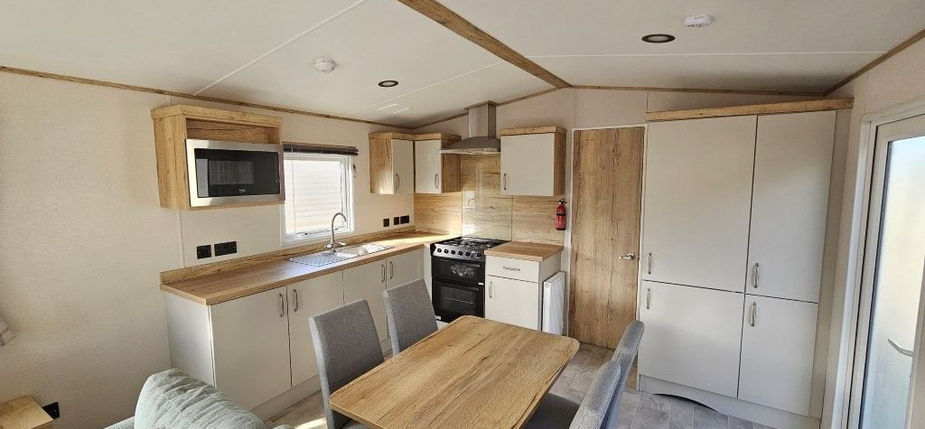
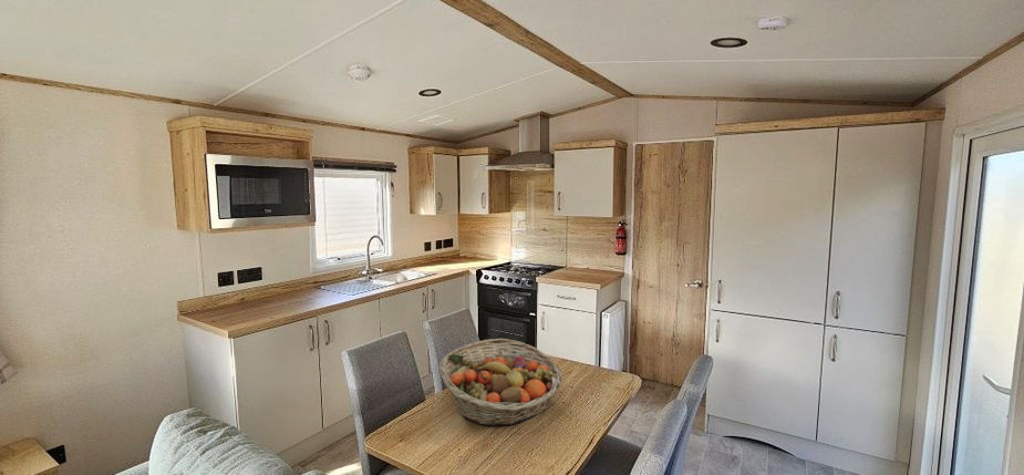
+ fruit basket (501, 379)
